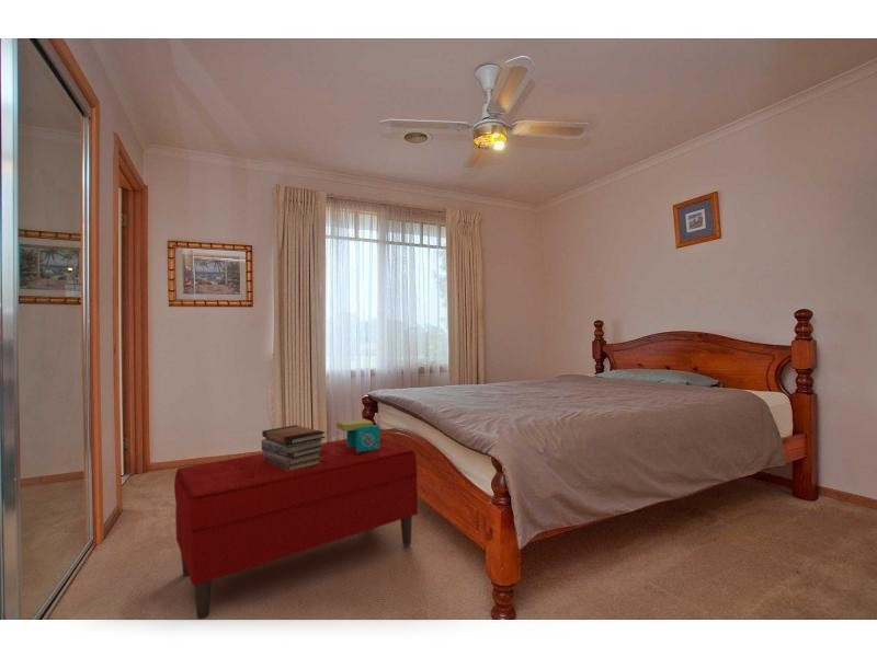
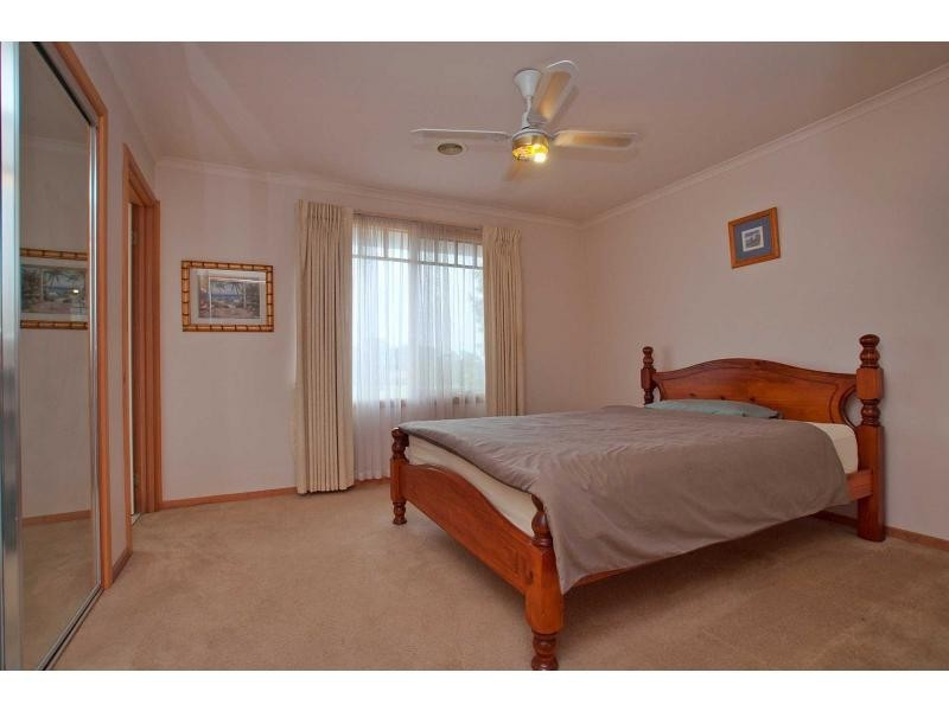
- decorative box (356, 435)
- book stack (292, 446)
- bench (303, 508)
